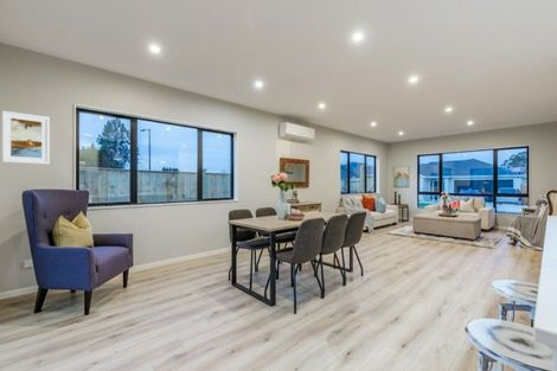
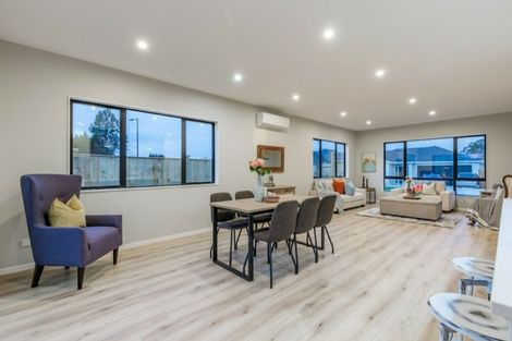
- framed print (26, 139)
